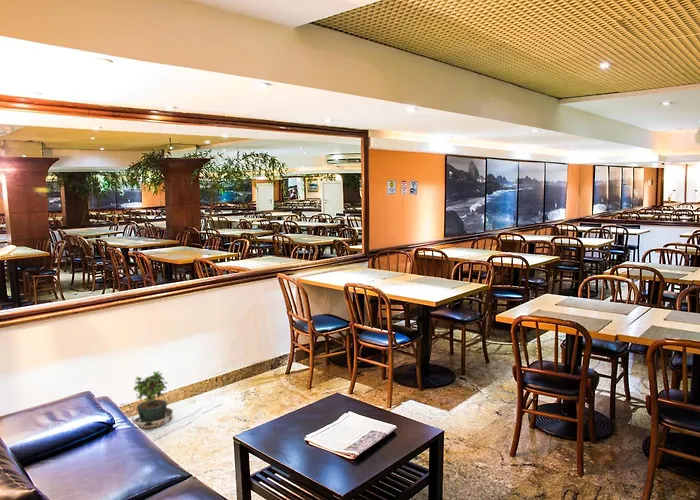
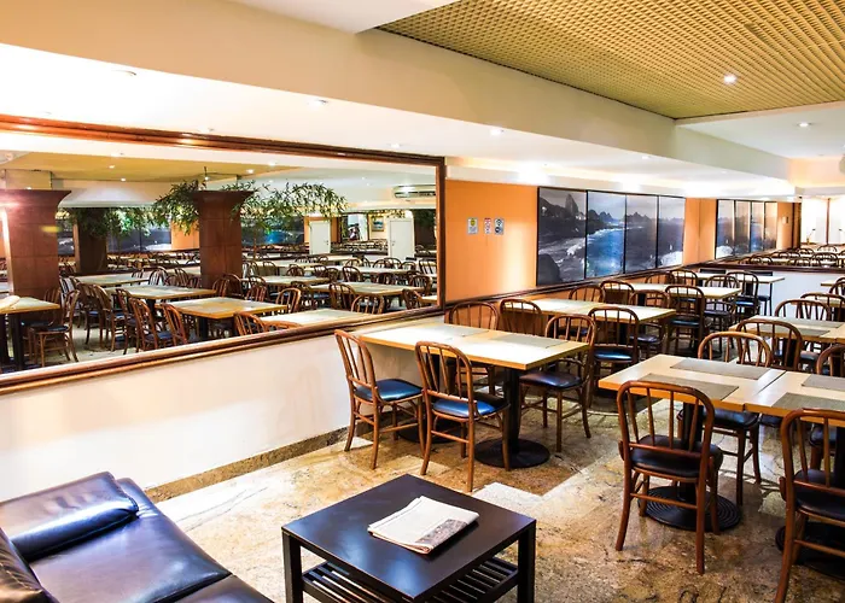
- potted plant (151, 397)
